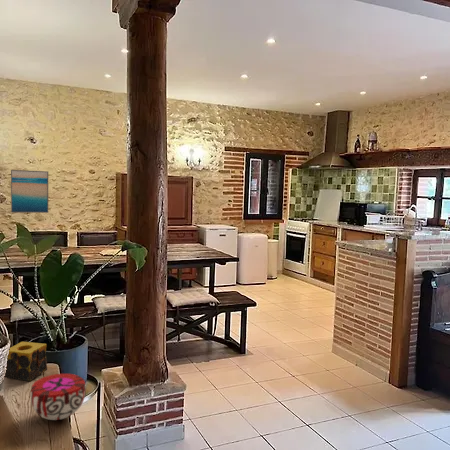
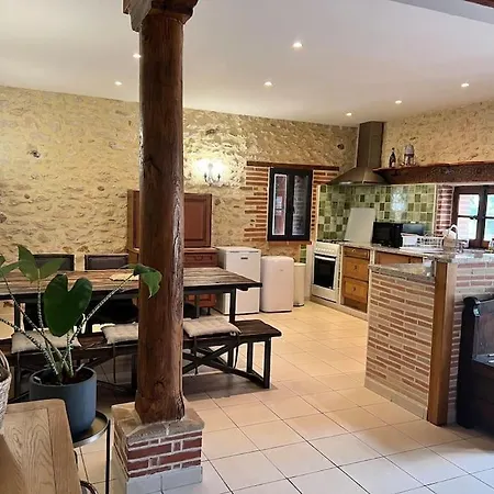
- decorative bowl (58, 399)
- candle (26, 360)
- wall art (29, 191)
